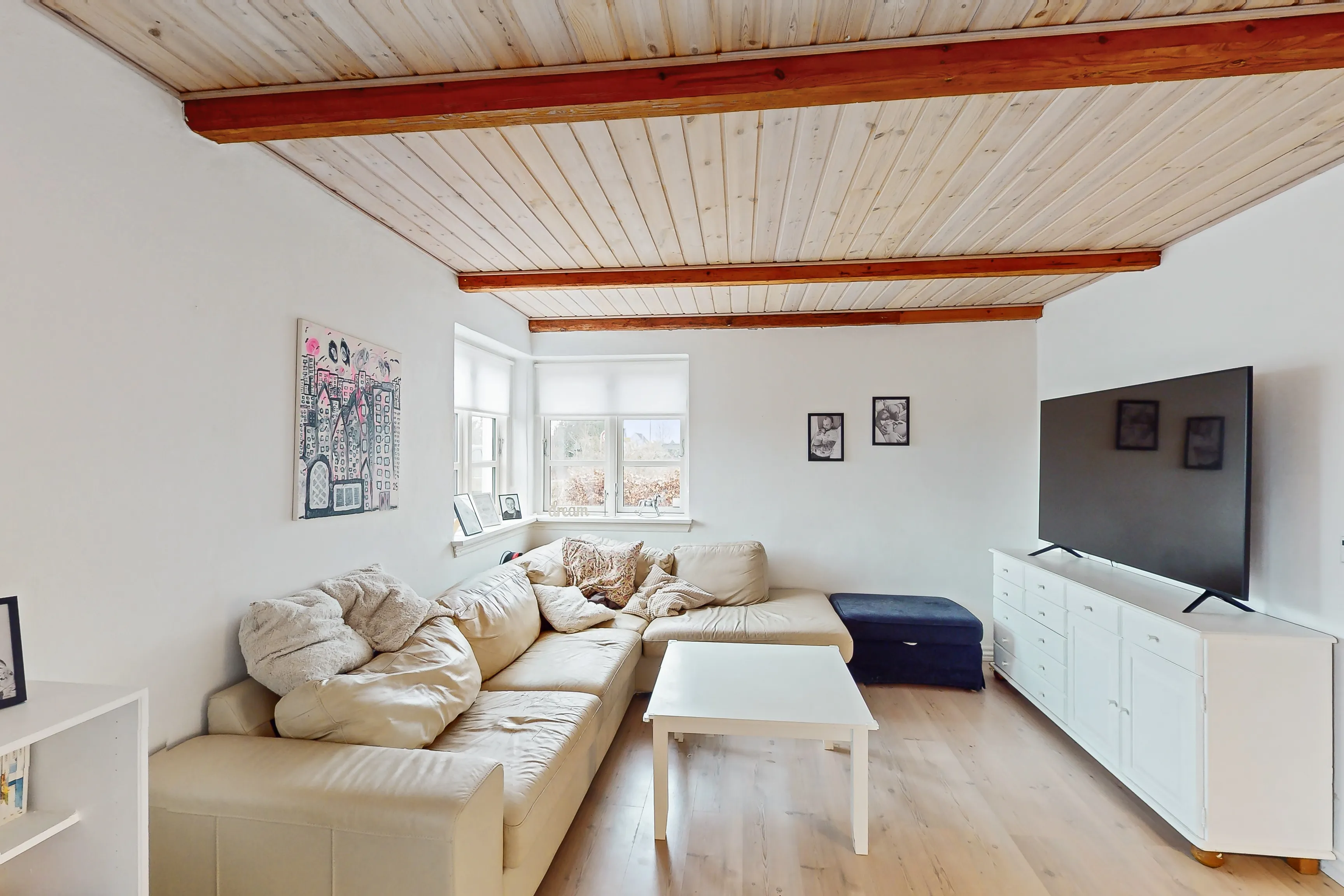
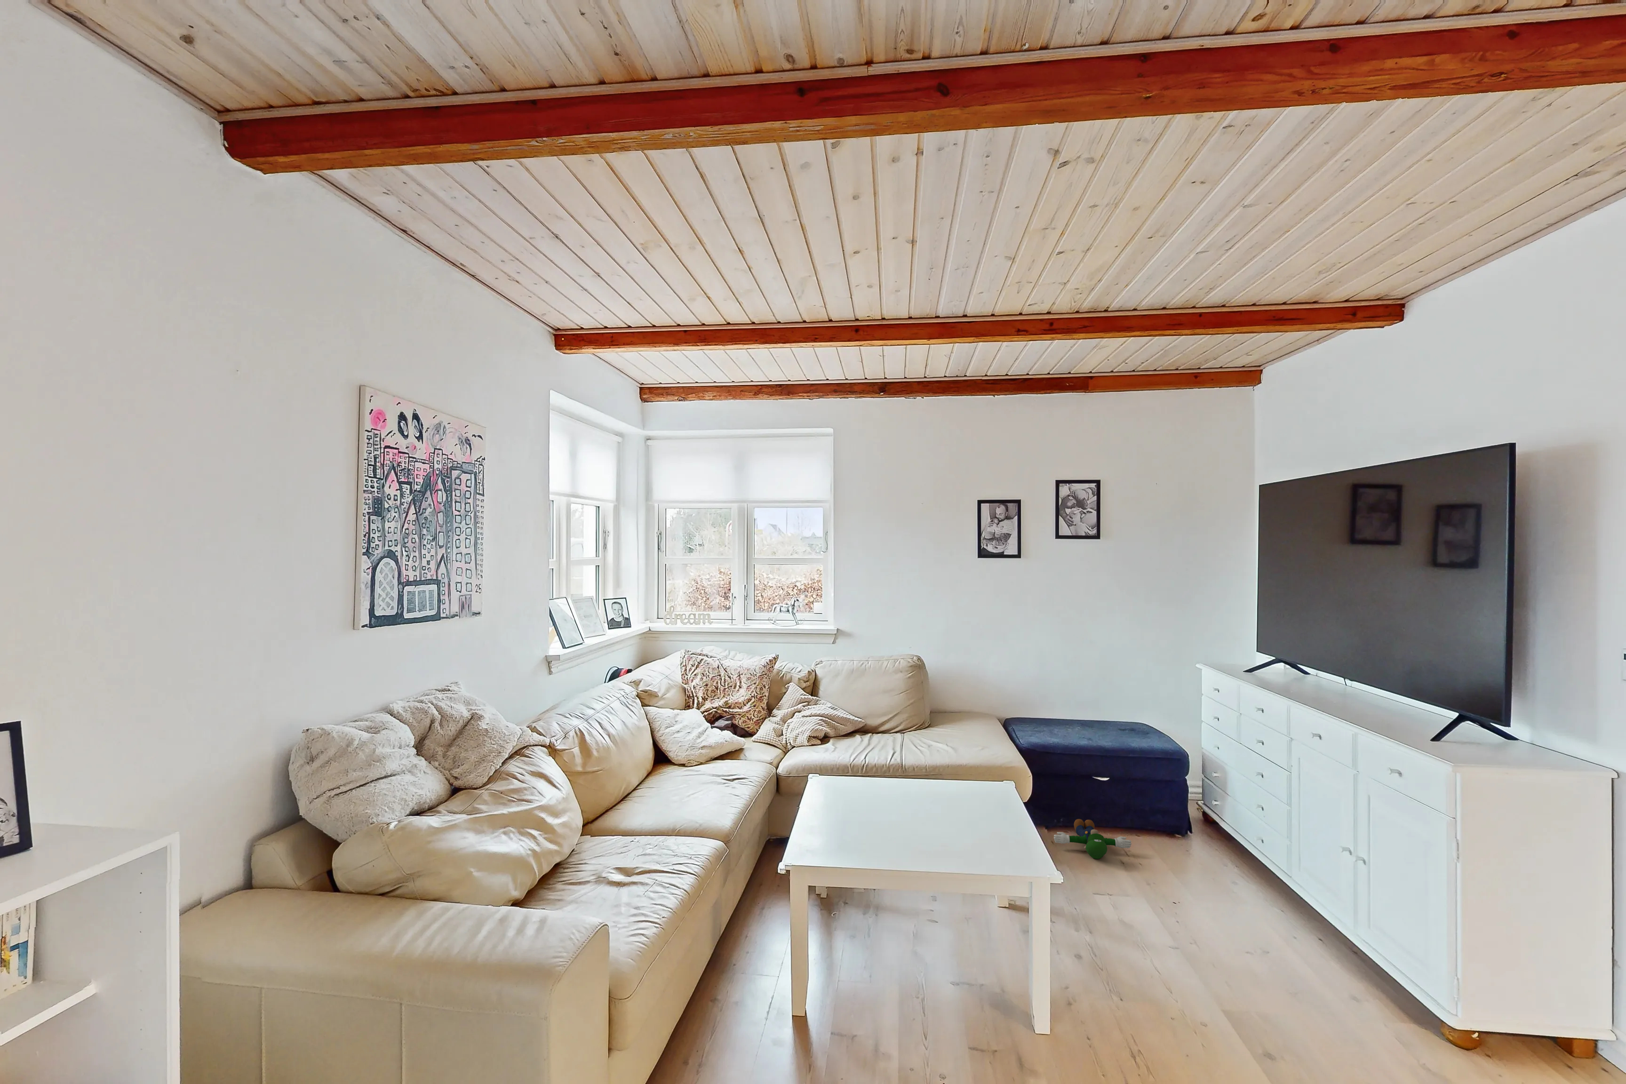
+ plush toy (1090, 836)
